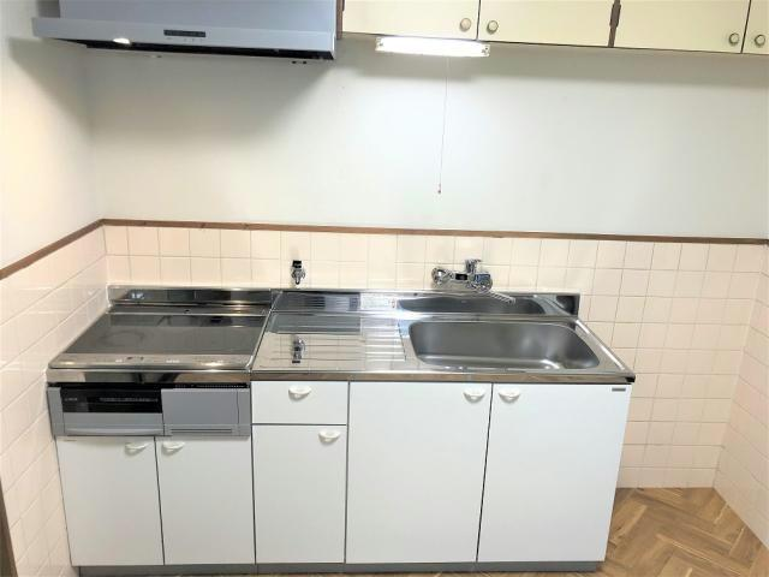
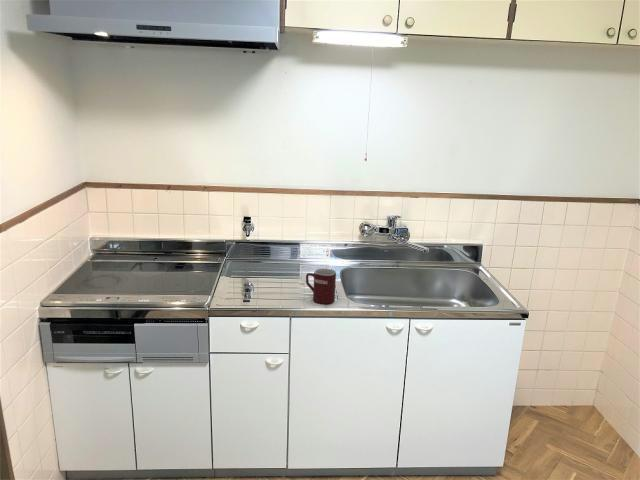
+ mug (320, 285)
